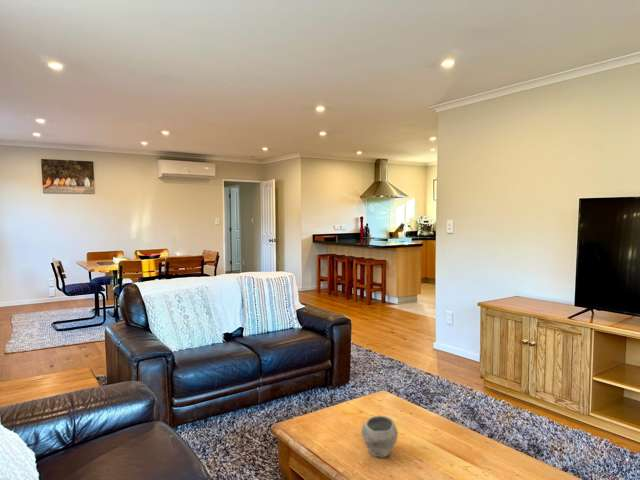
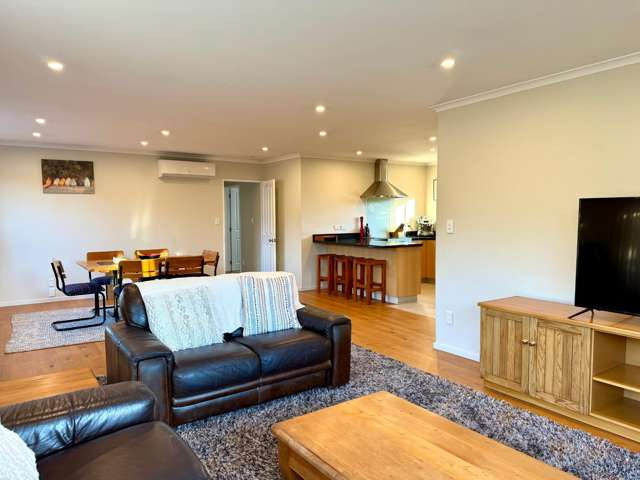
- bowl (379, 436)
